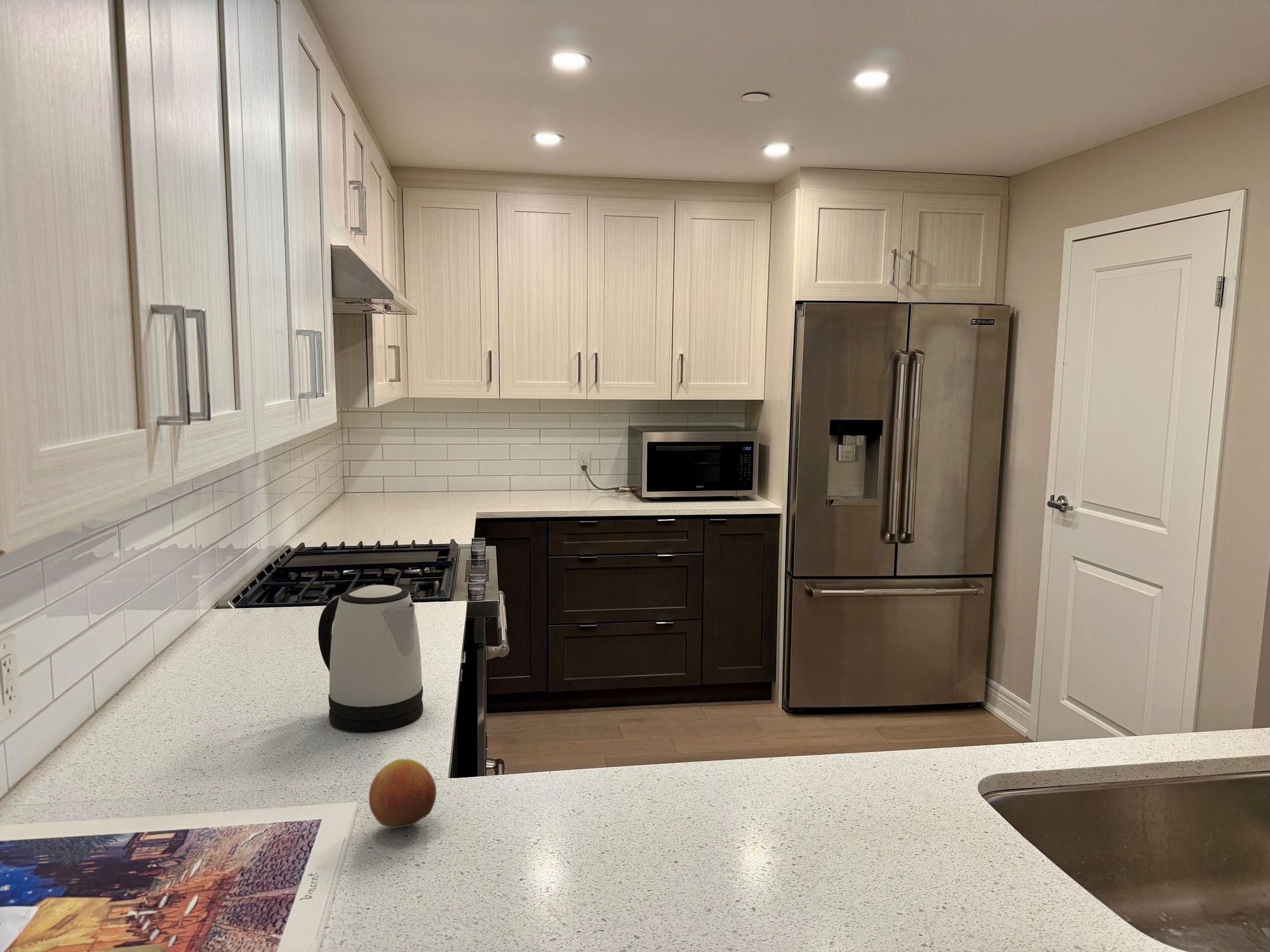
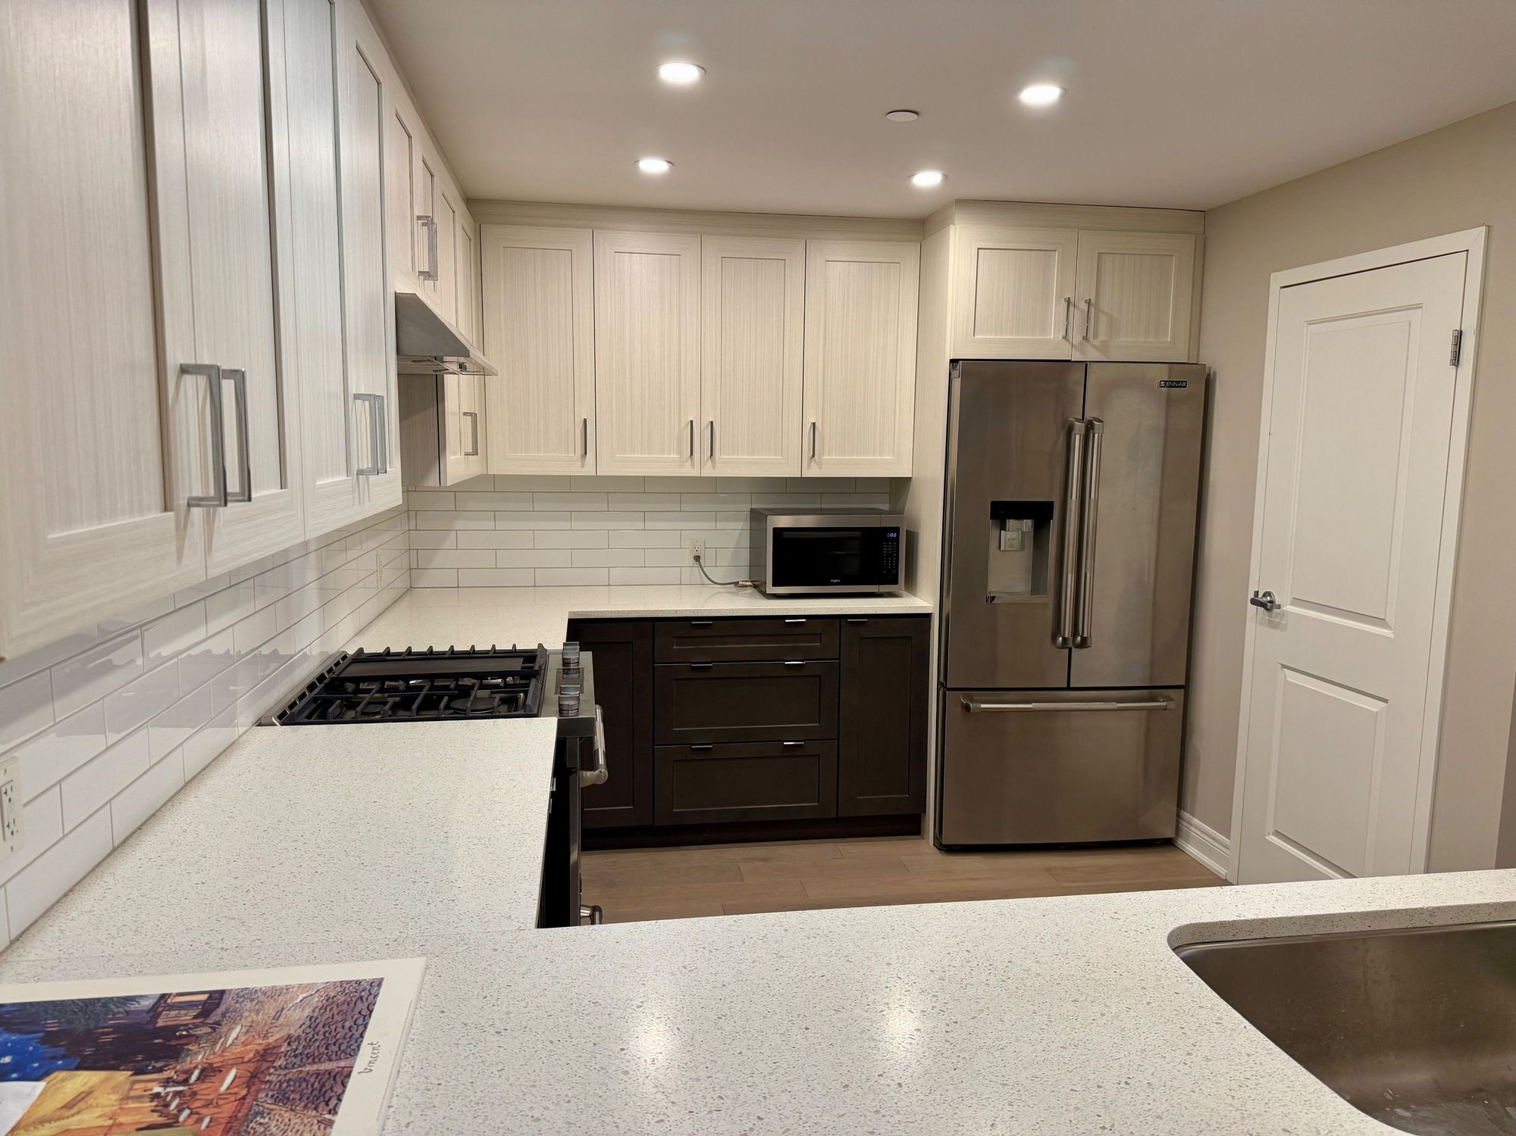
- apple (403, 794)
- kettle (366, 650)
